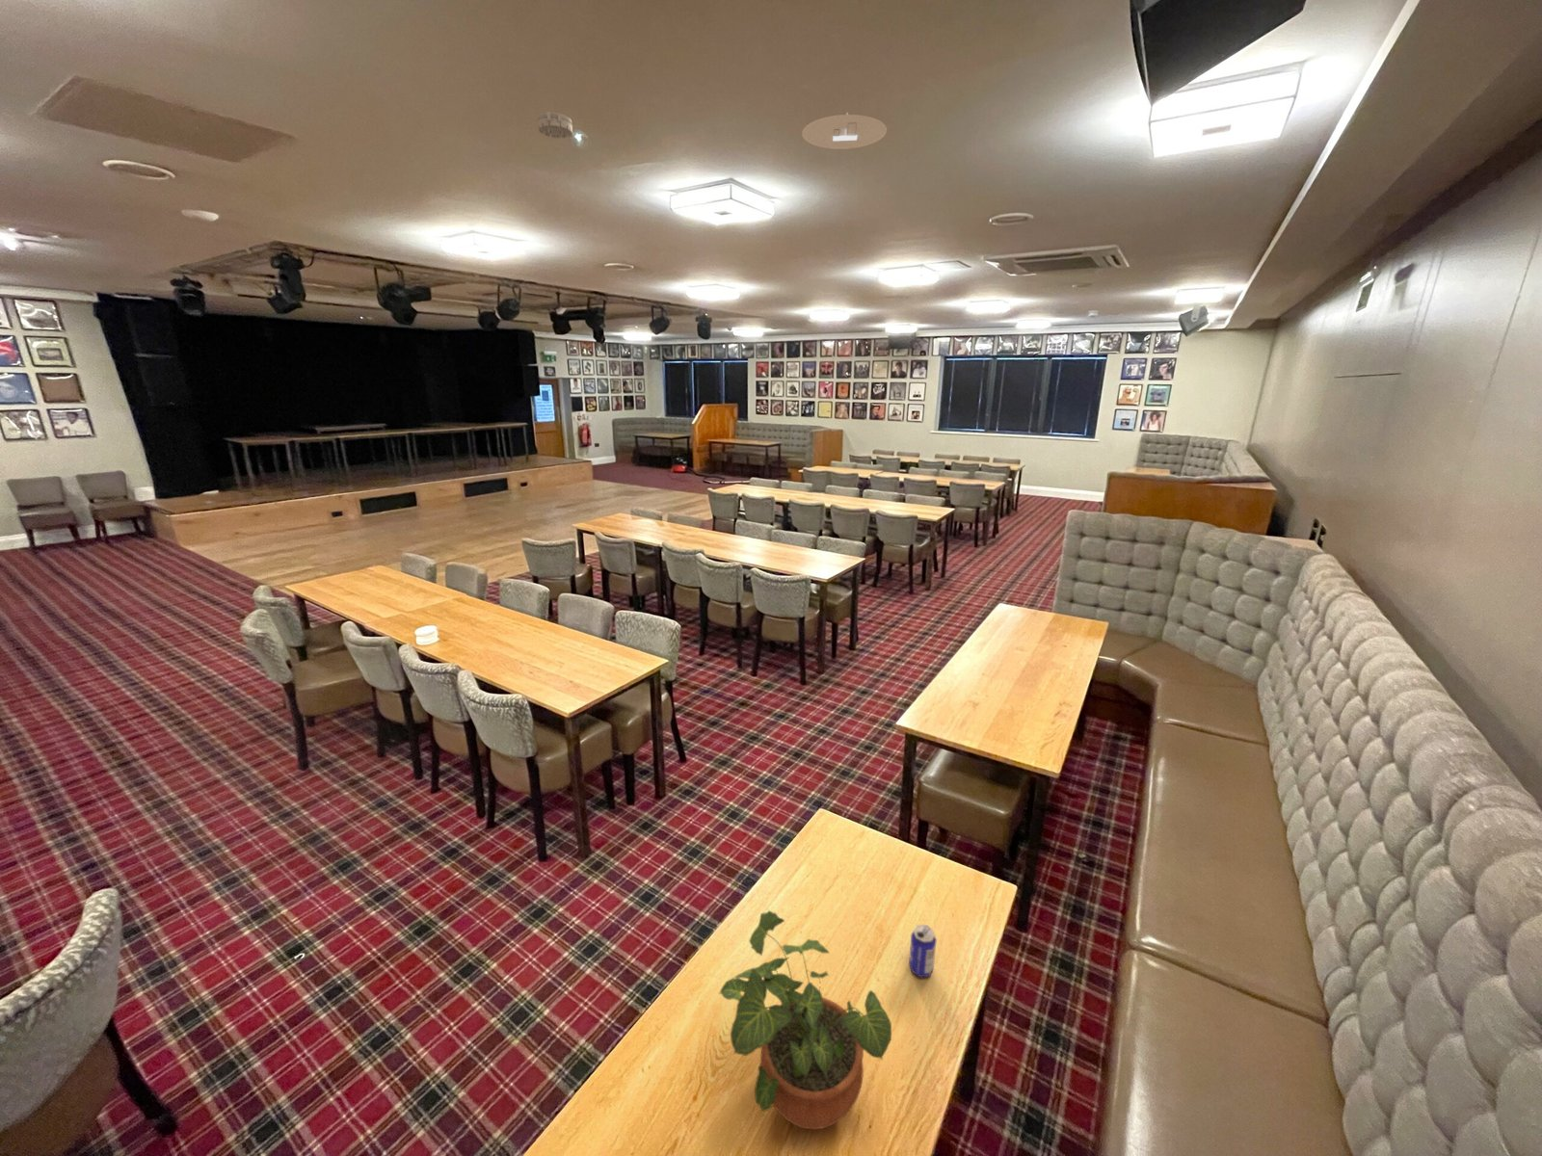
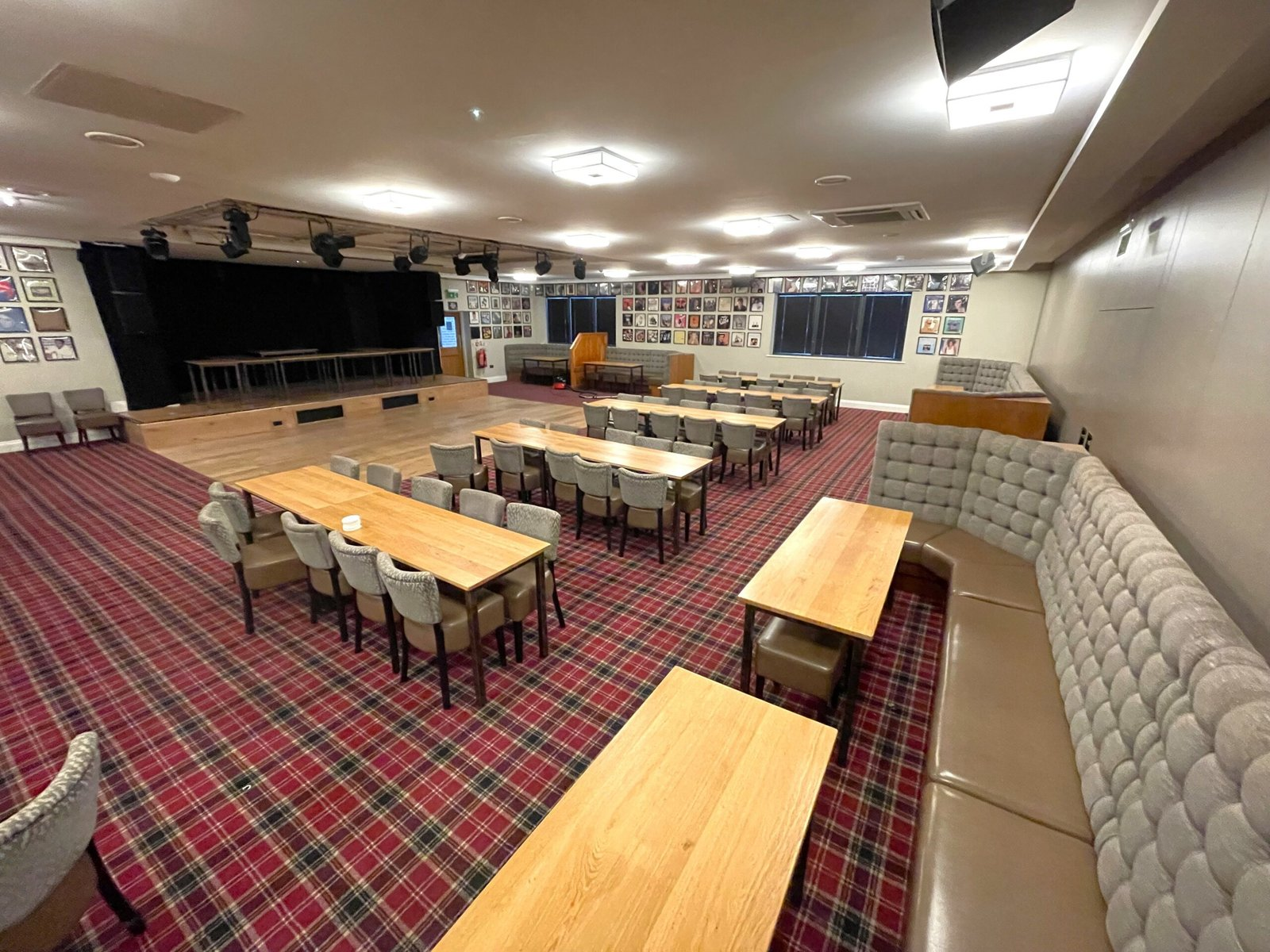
- potted plant (795, 1013)
- beer can (923, 948)
- architectural model (844, 129)
- smoke detector (554, 124)
